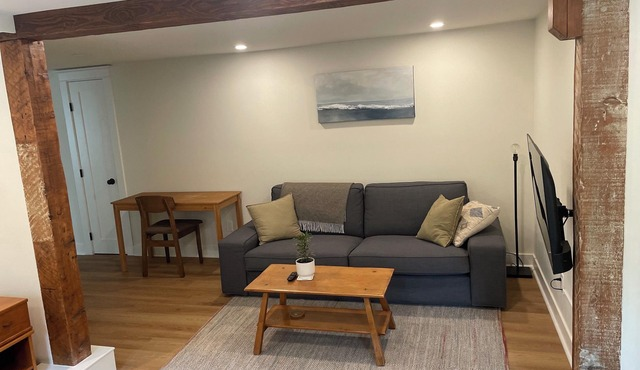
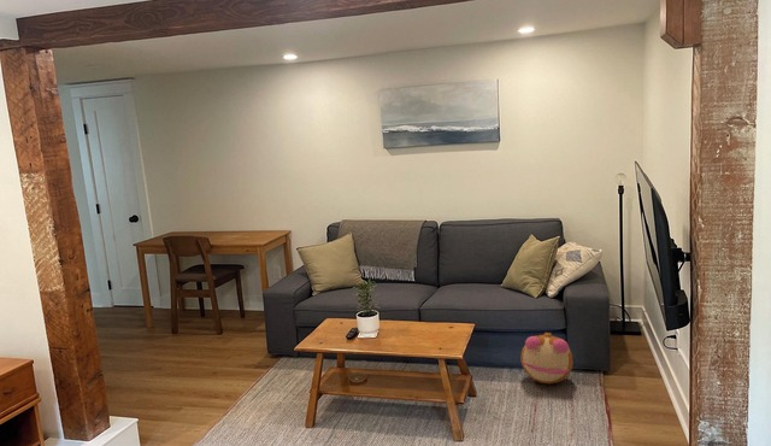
+ plush toy (546, 357)
